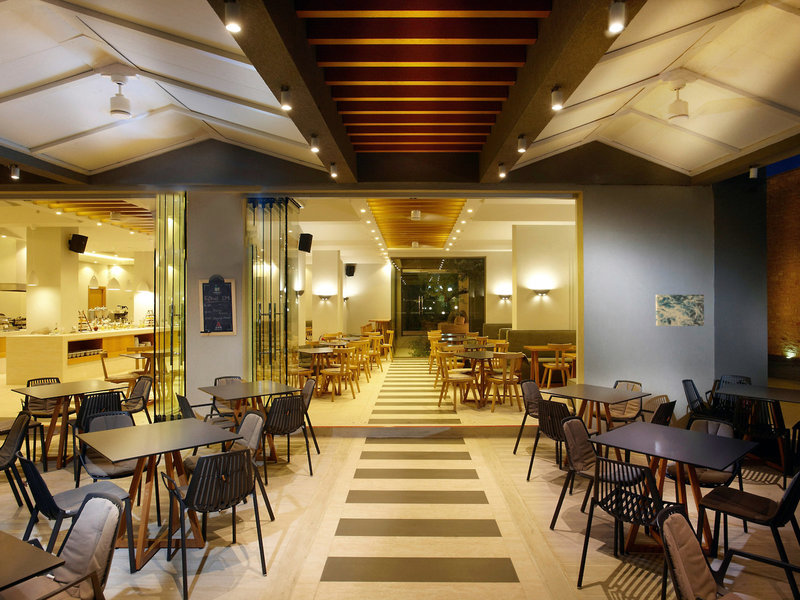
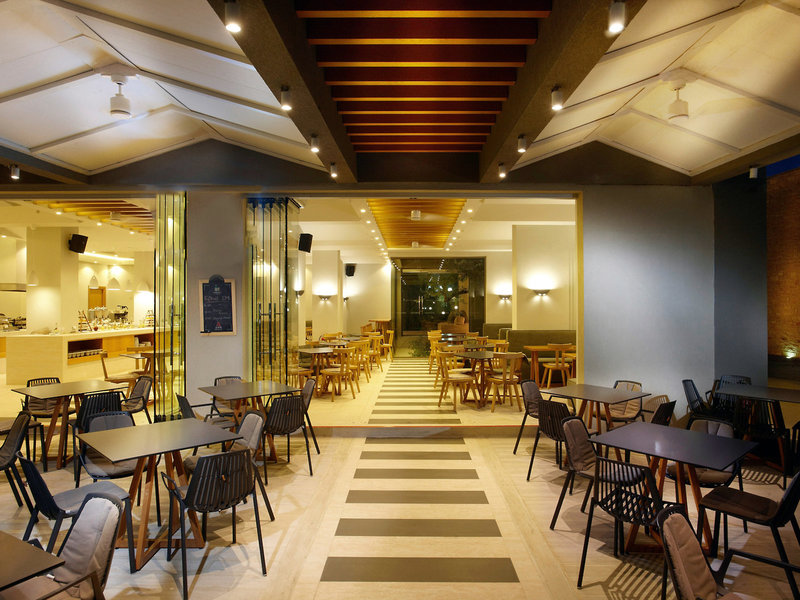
- wall art (679, 310)
